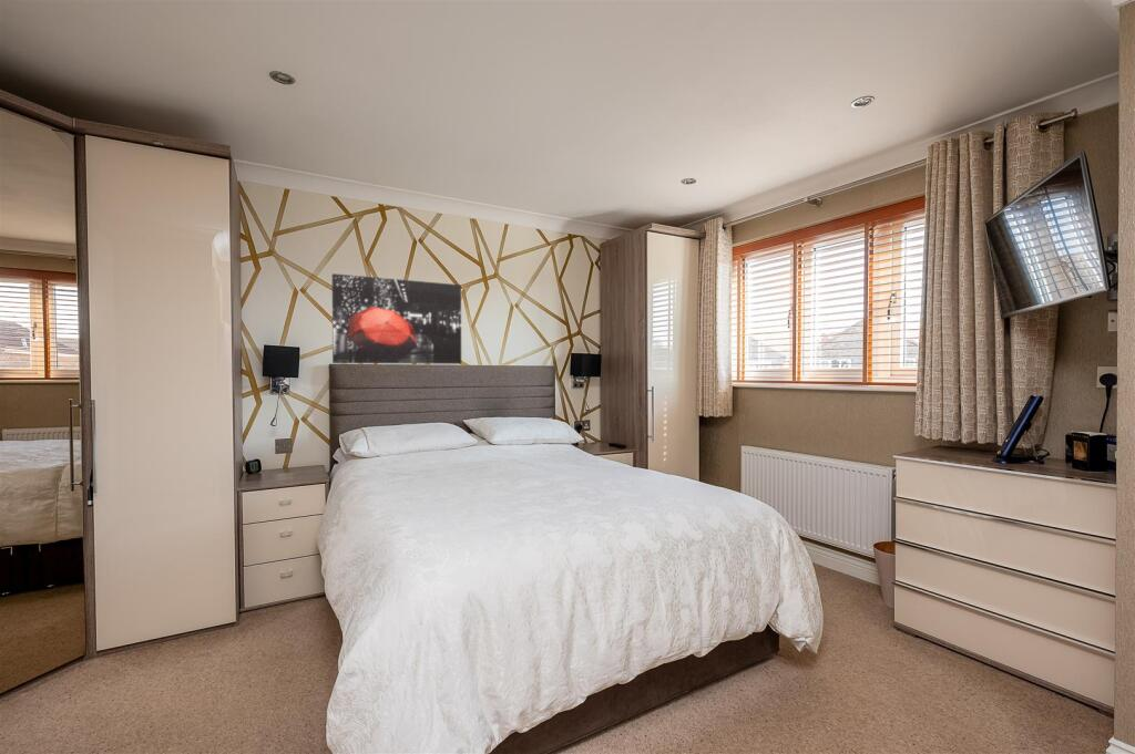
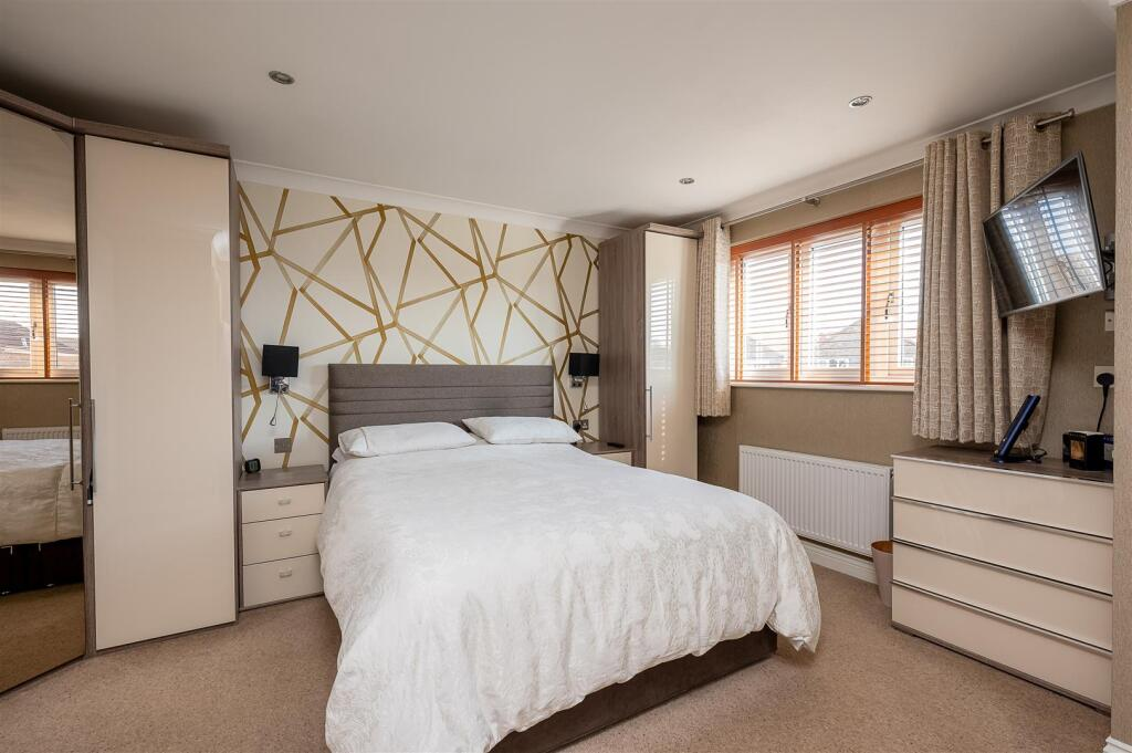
- wall art (400, 321)
